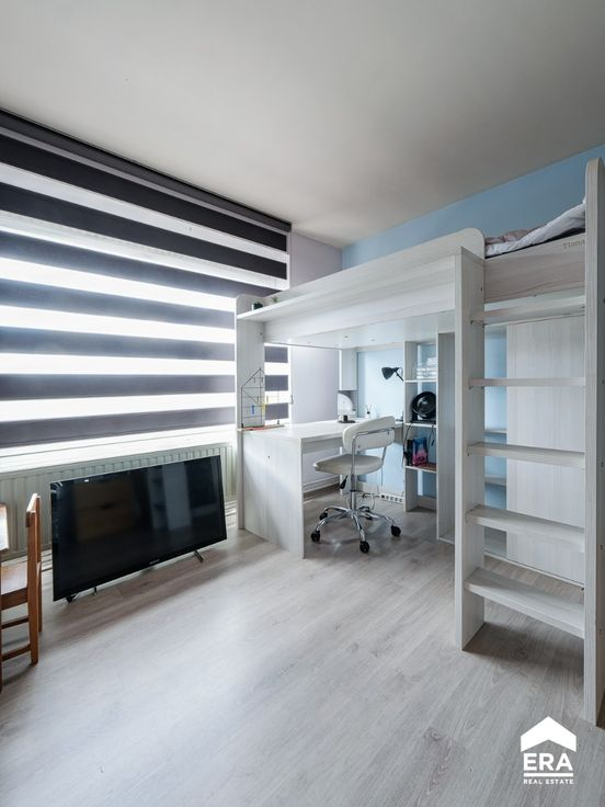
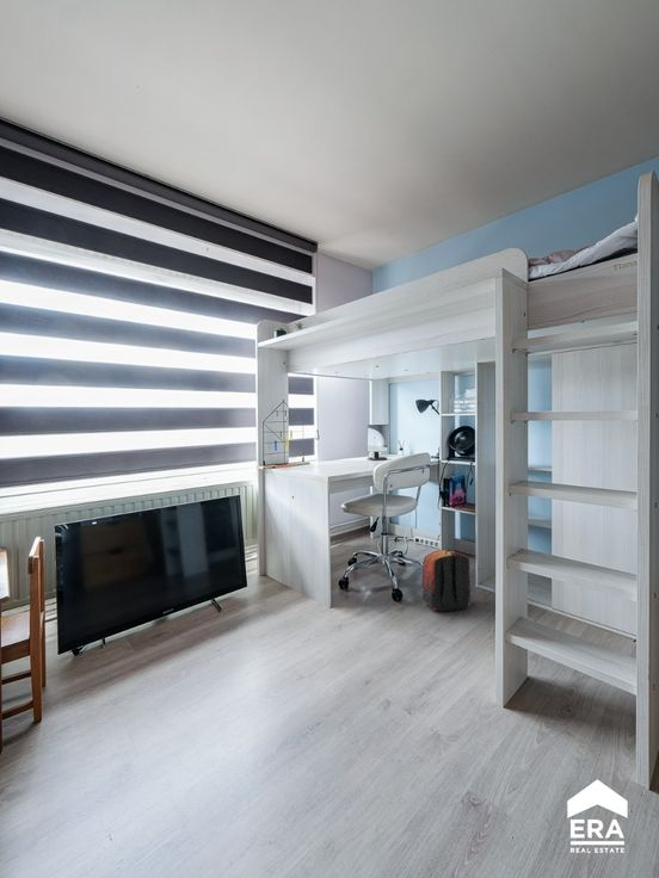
+ backpack (446, 576)
